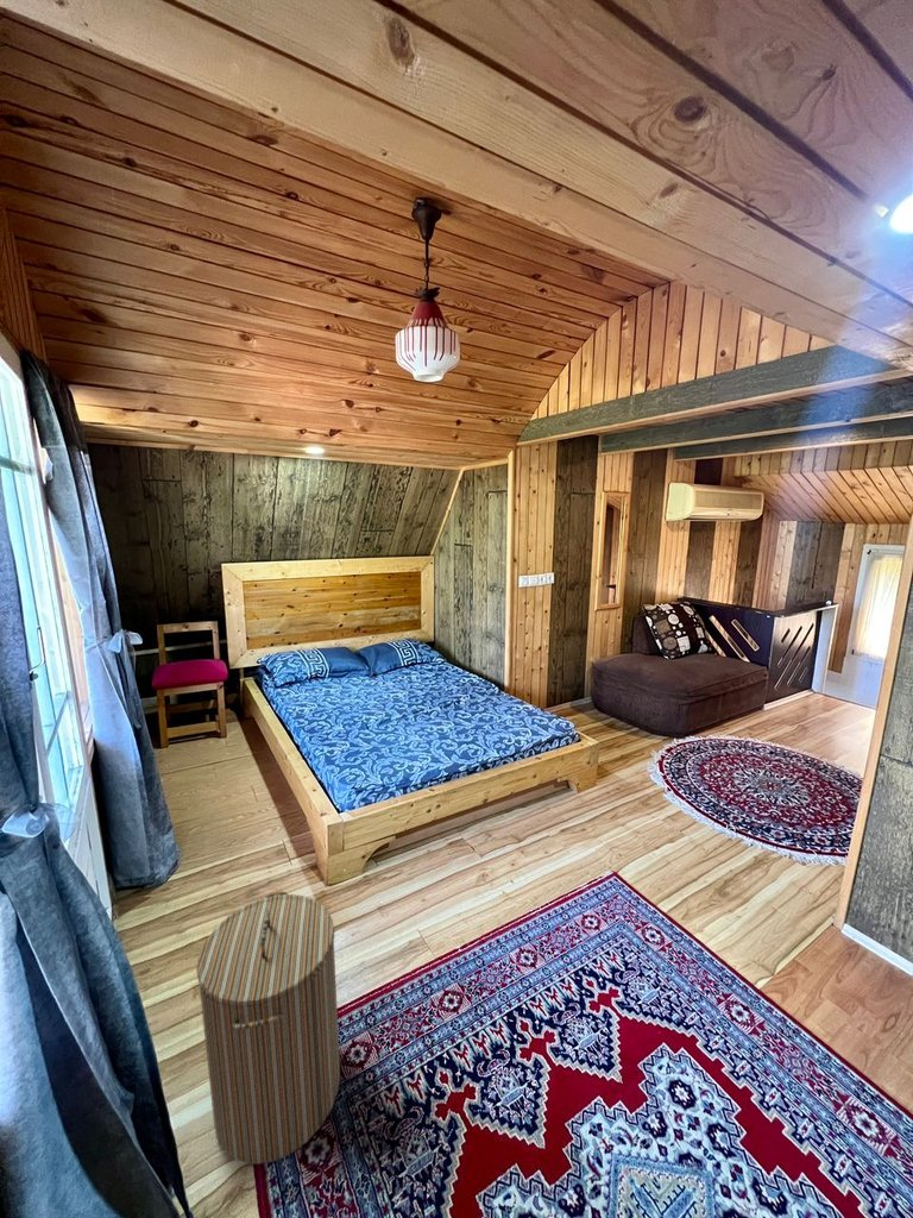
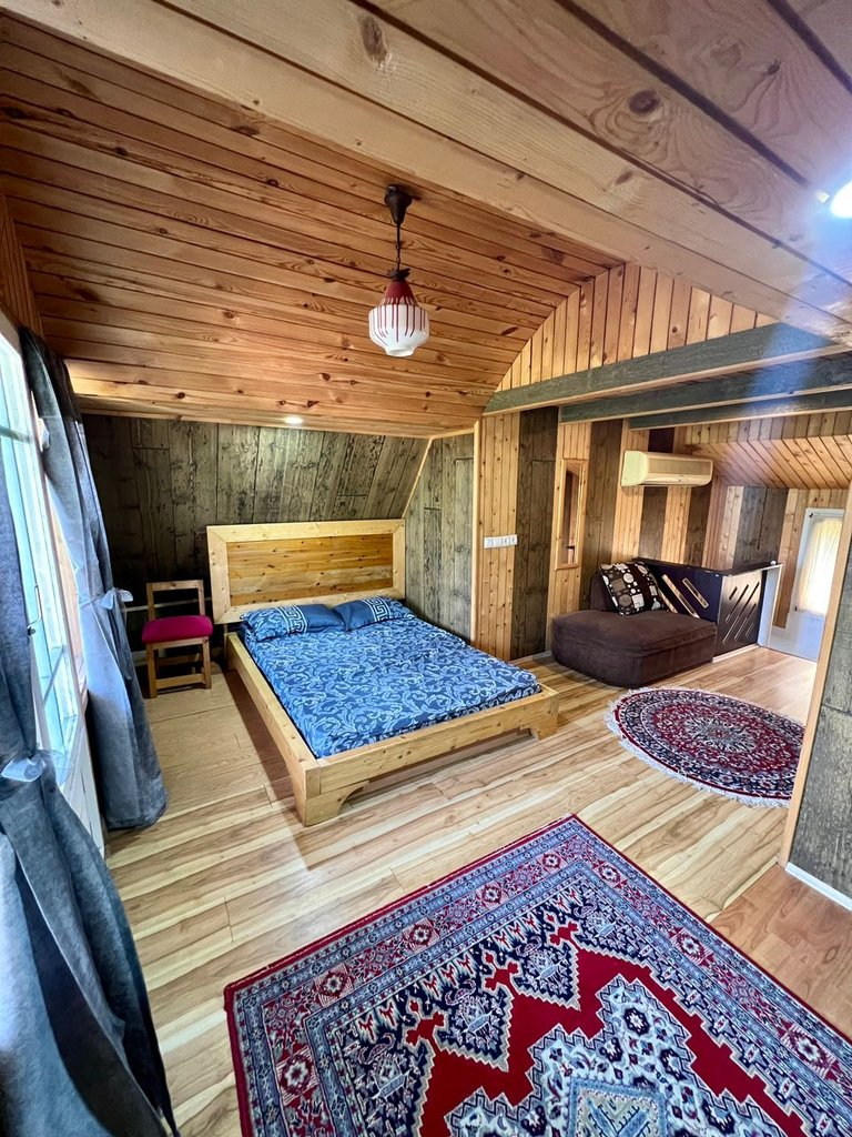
- laundry hamper (272, 1005)
